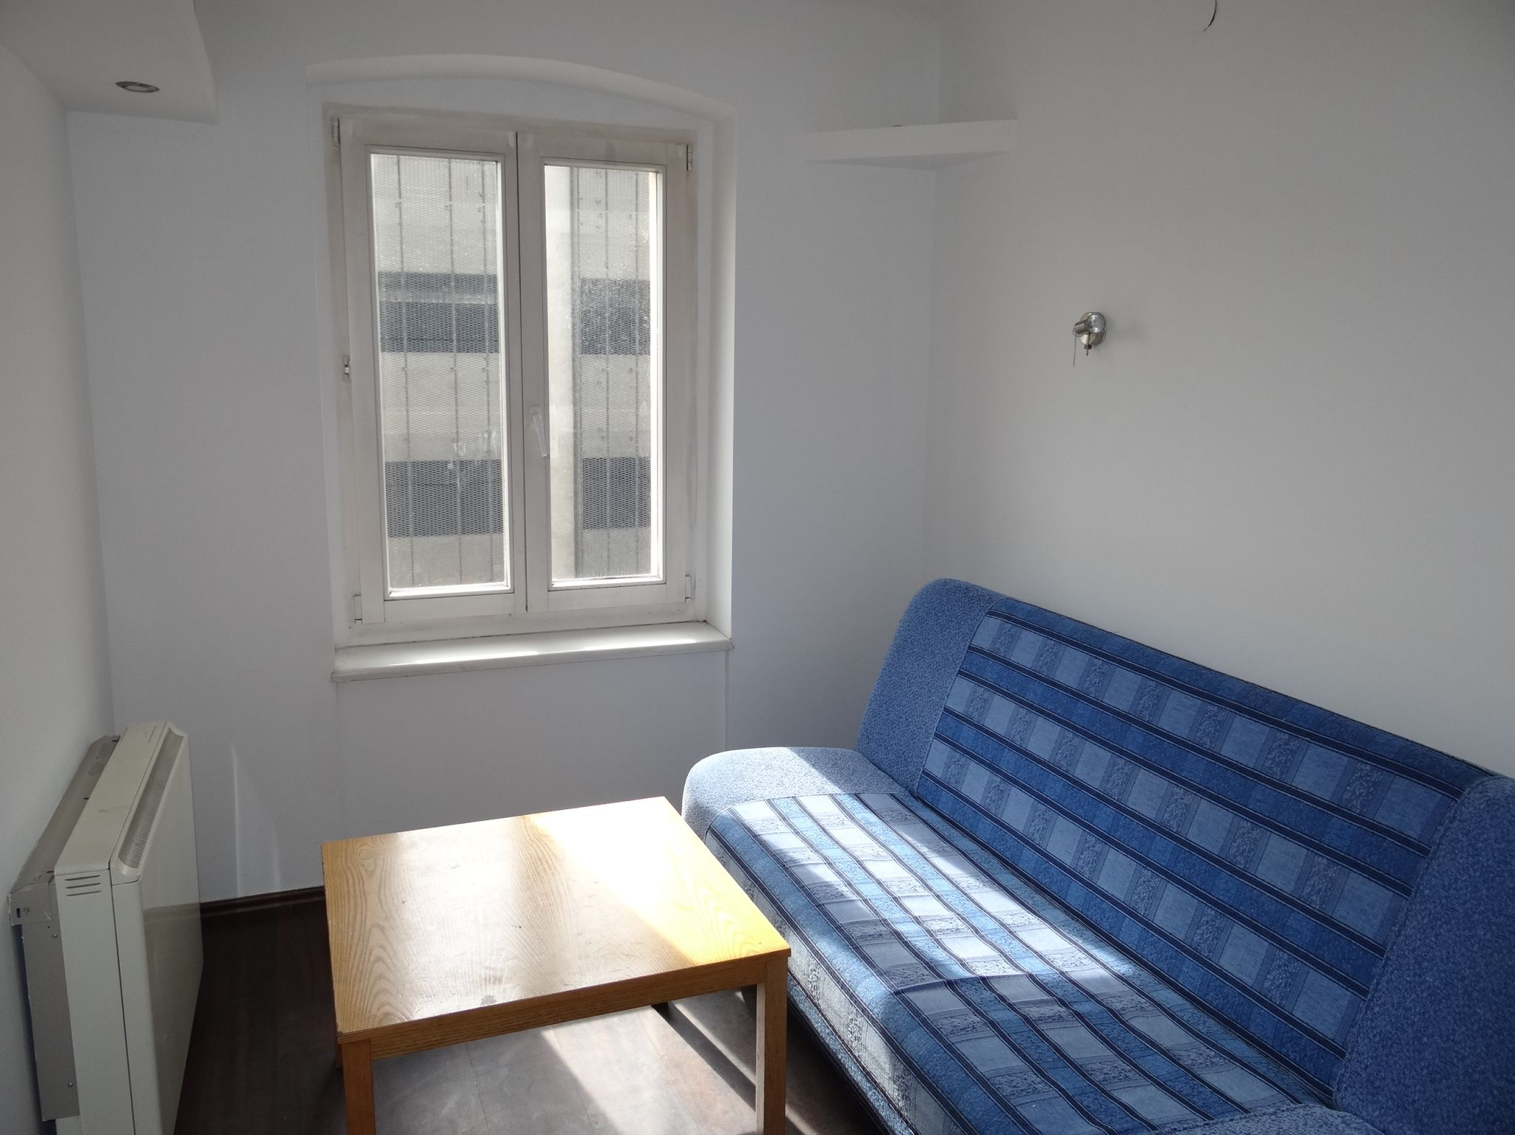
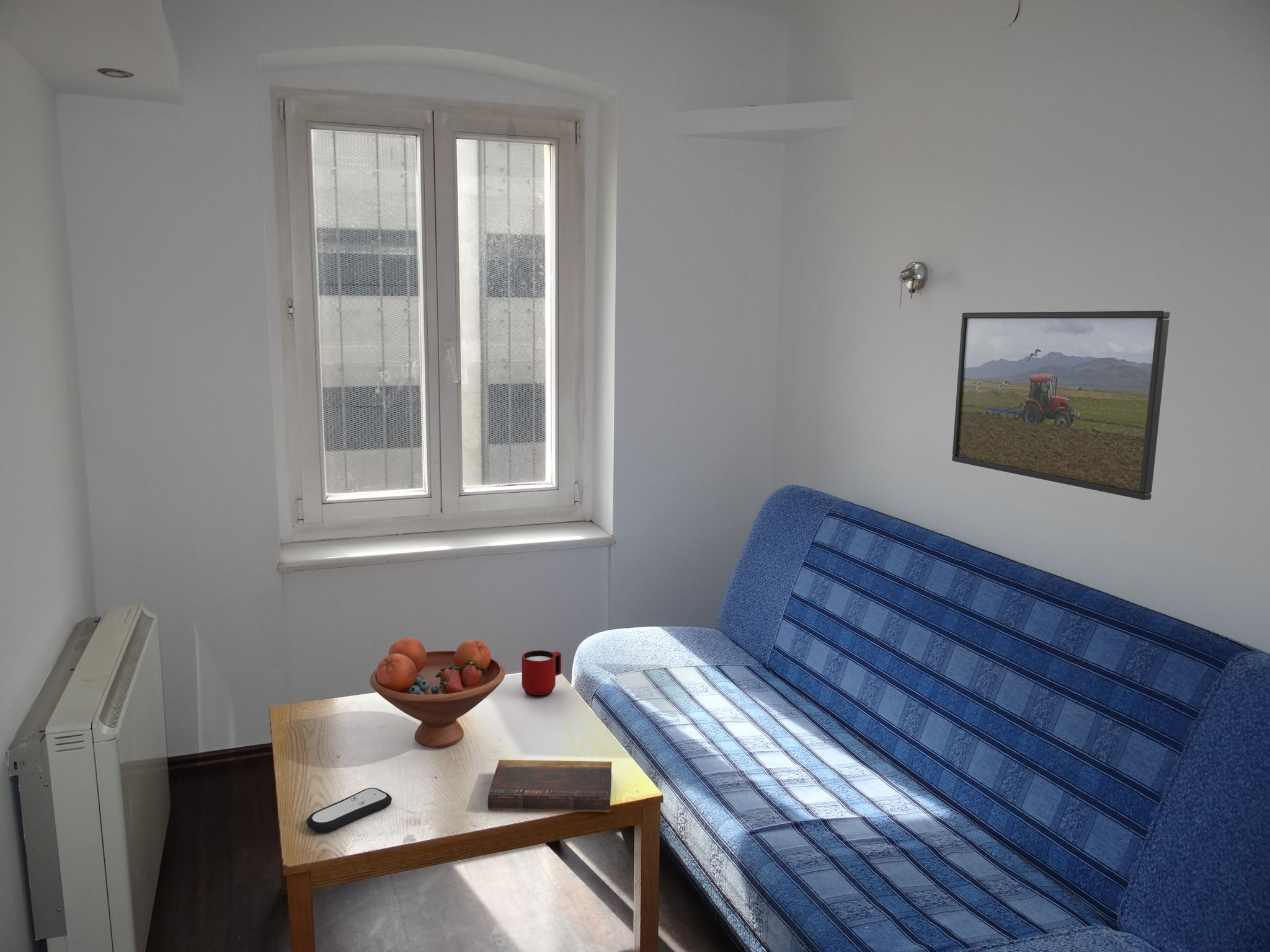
+ book (552, 785)
+ remote control (349, 809)
+ fruit bowl (438, 692)
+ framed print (1046, 396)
+ mug (543, 672)
